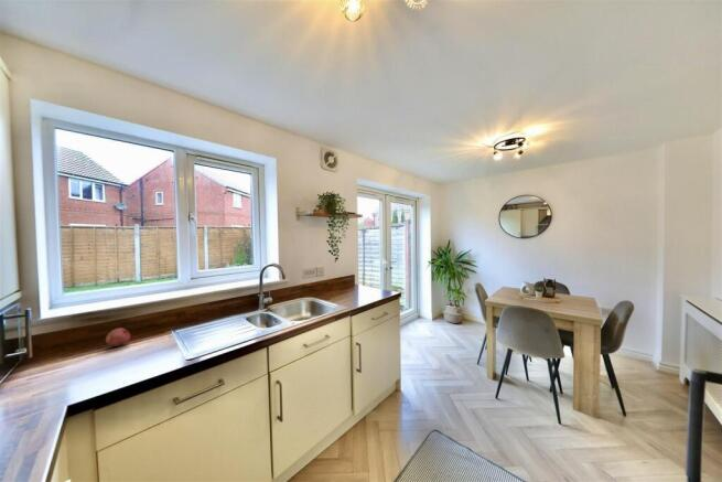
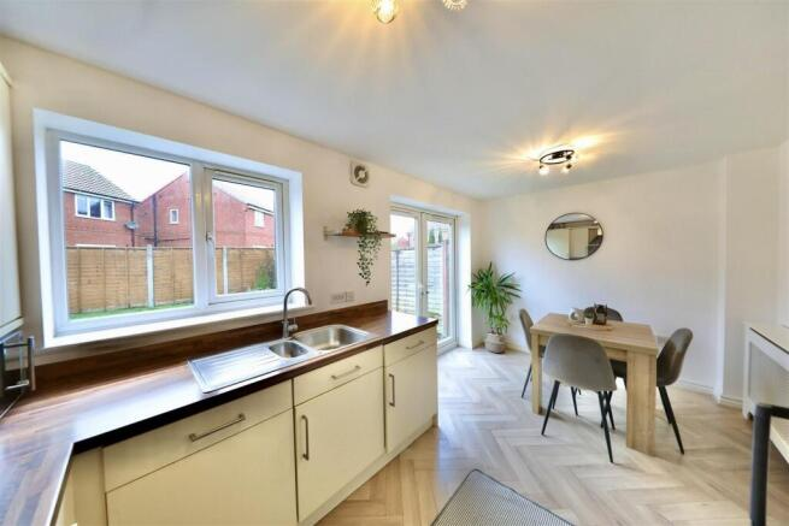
- fruit (118, 336)
